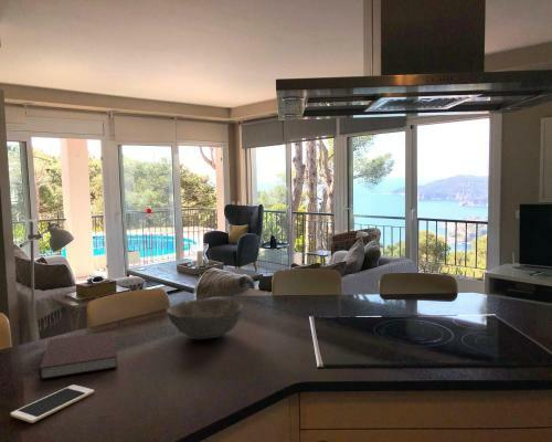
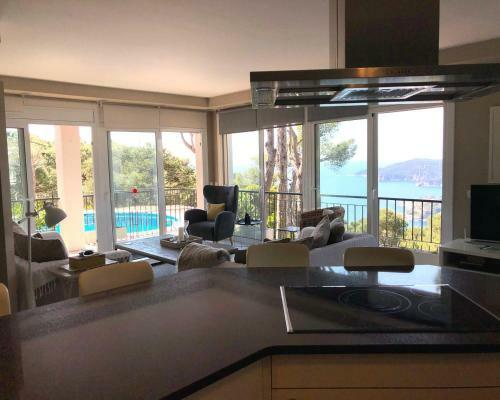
- cell phone (54, 402)
- notebook (81, 352)
- bowl (205, 322)
